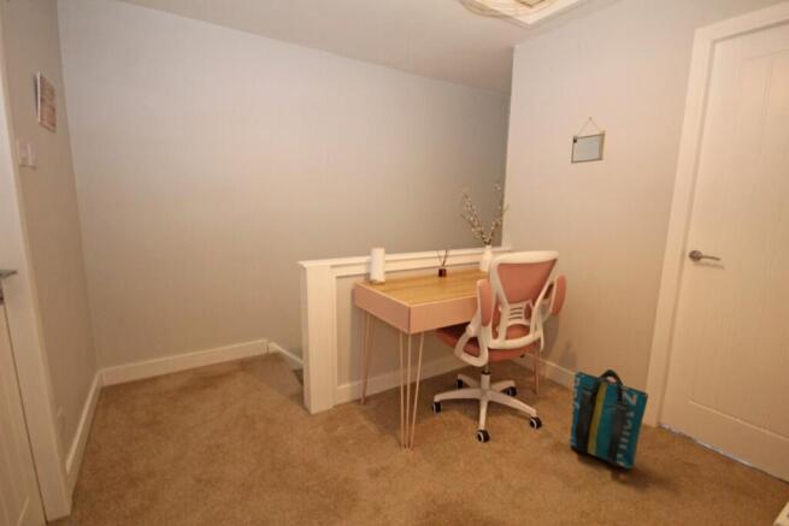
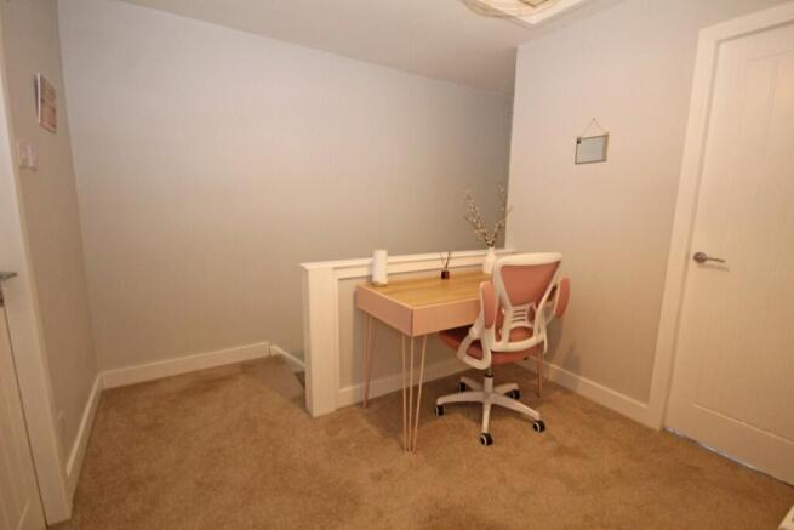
- tote bag (602, 416)
